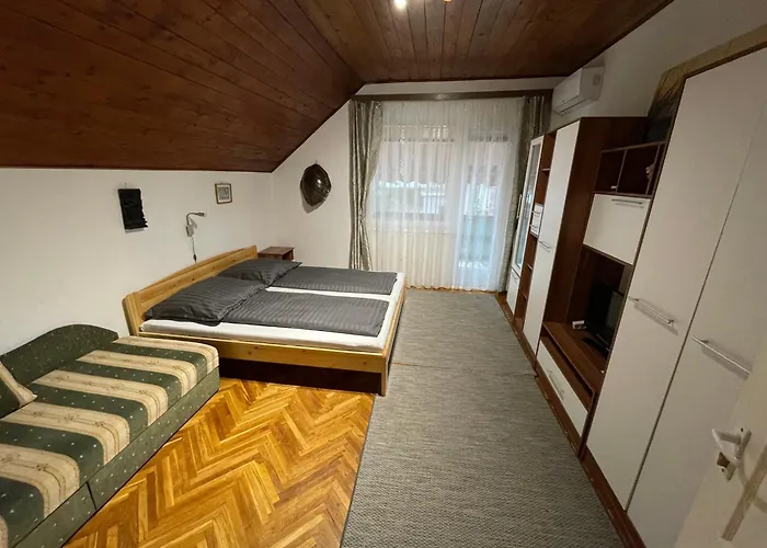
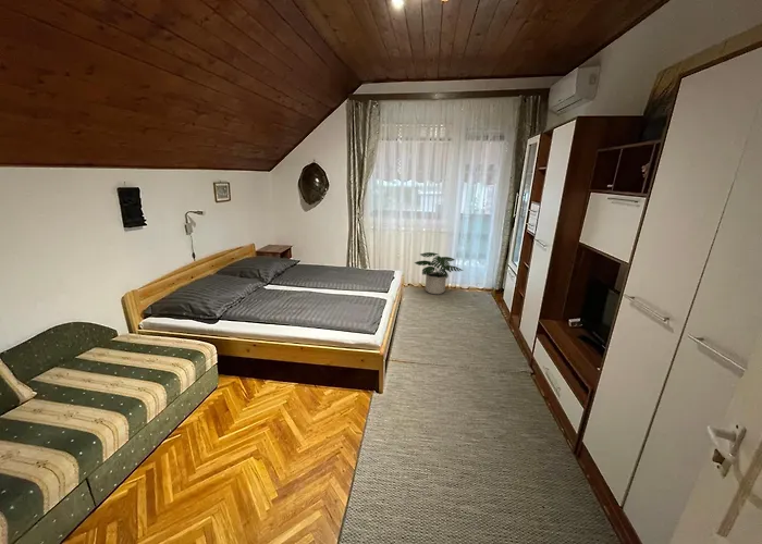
+ potted plant (437, 273)
